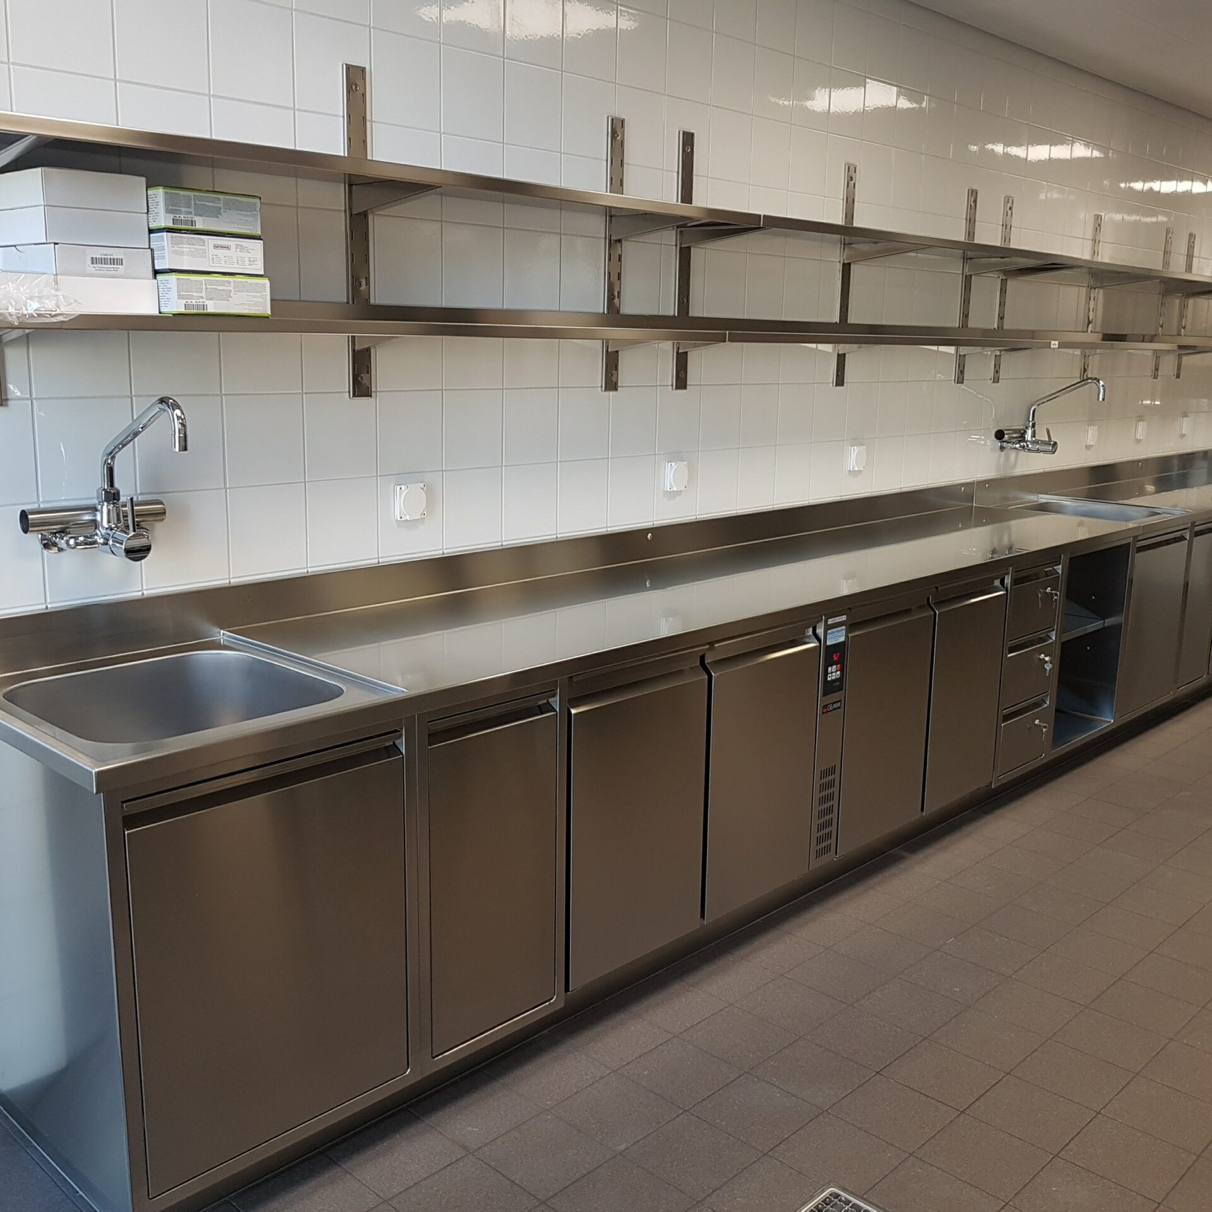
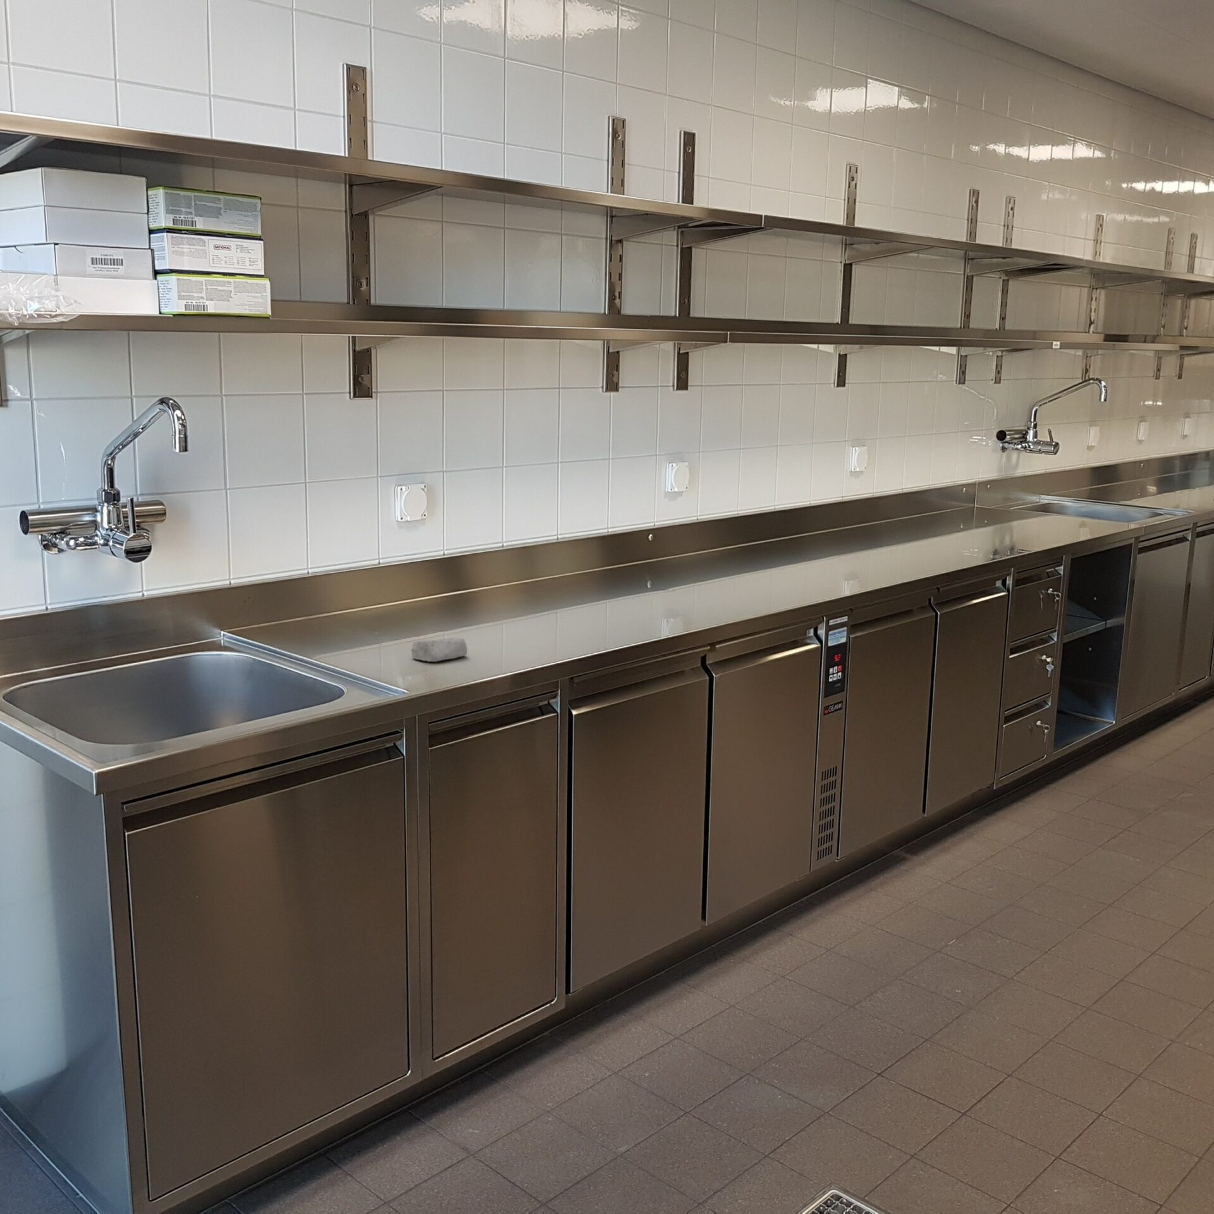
+ soap bar (441, 646)
